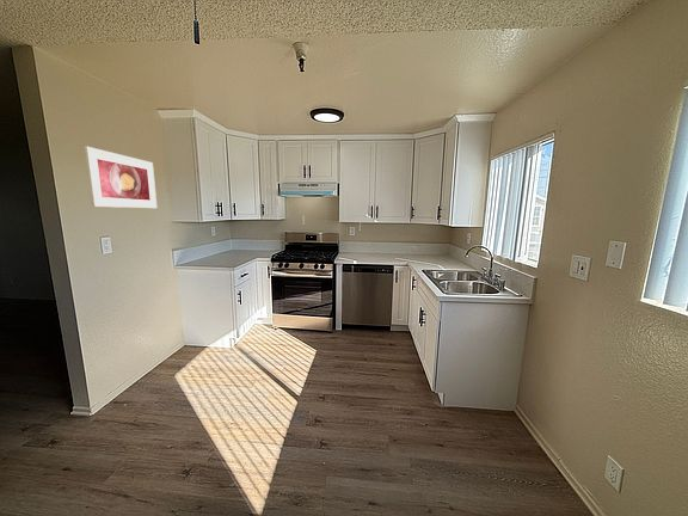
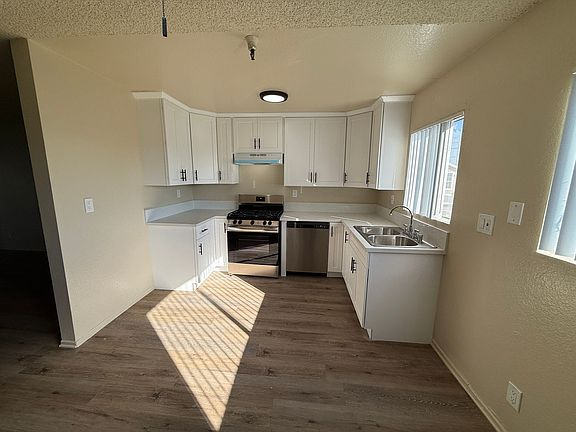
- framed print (125, 182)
